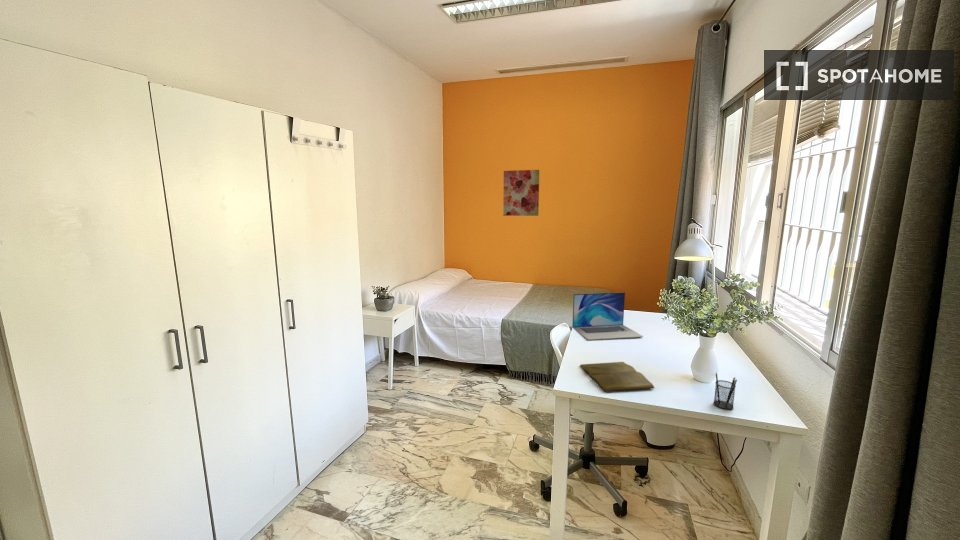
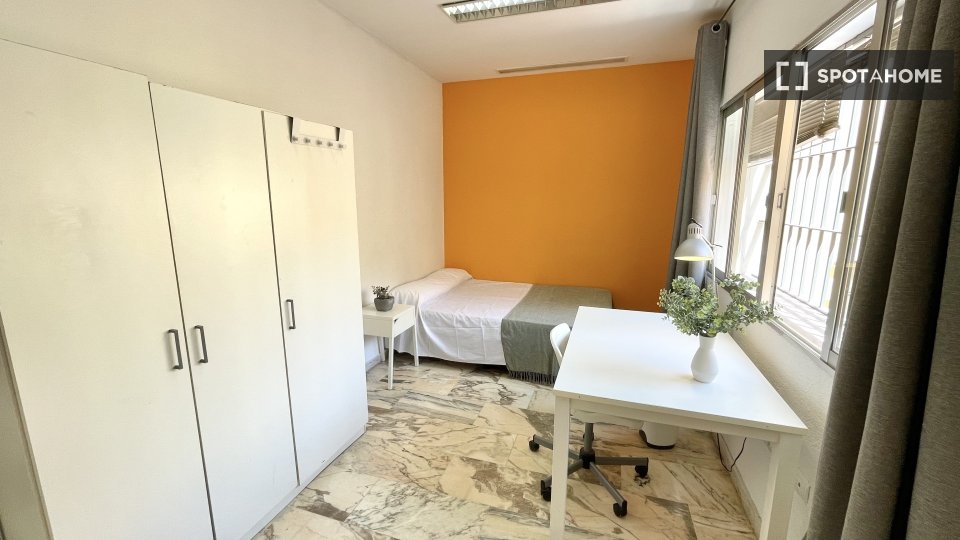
- wall art (521, 193)
- laptop (607, 314)
- pencil holder (725, 389)
- book (614, 373)
